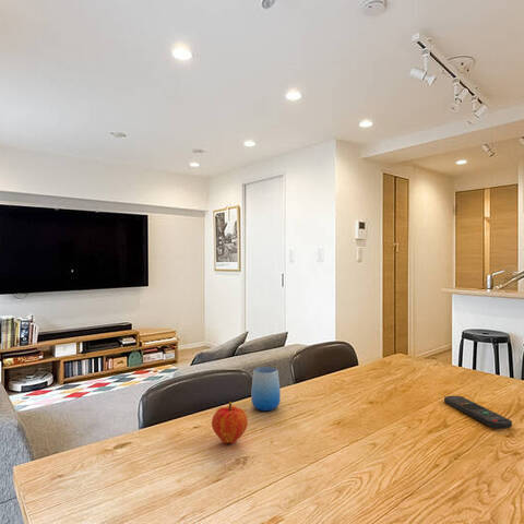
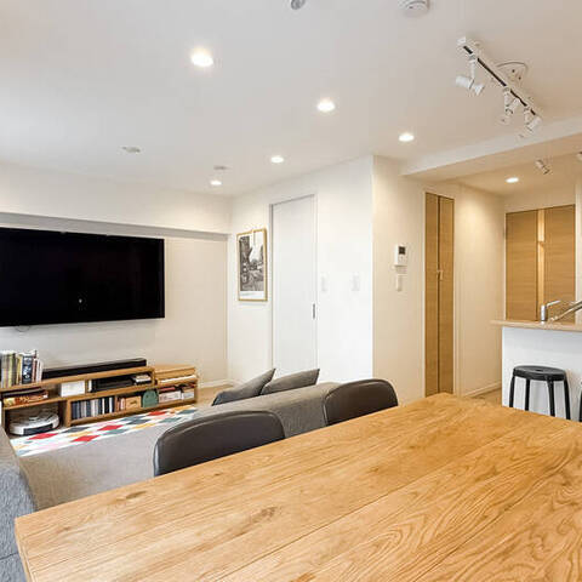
- cup (265, 388)
- fruit (229, 421)
- remote control (475, 409)
